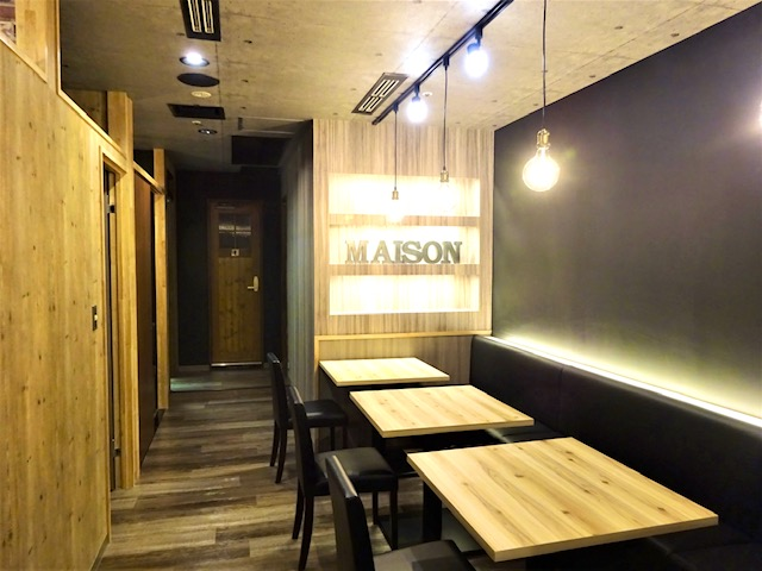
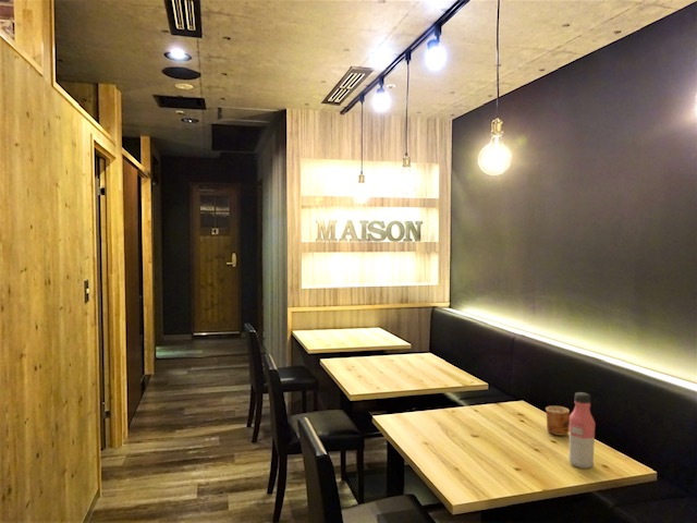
+ cup (557, 421)
+ water bottle (582, 428)
